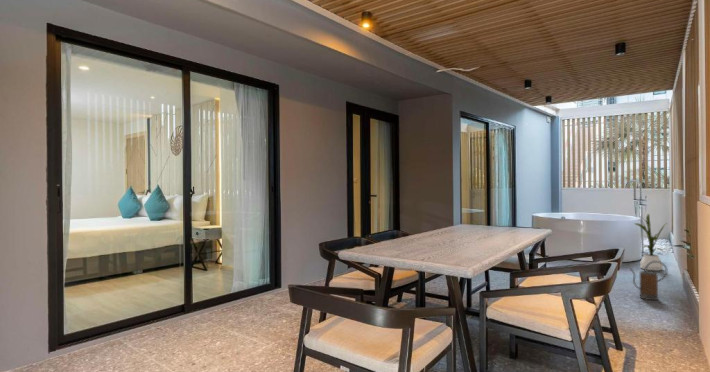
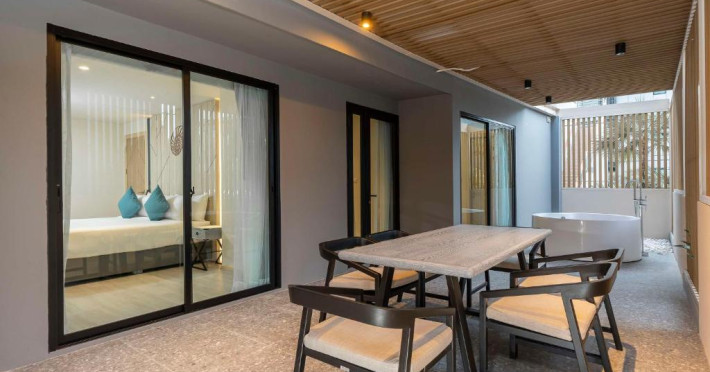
- watering can (648, 279)
- house plant (650, 241)
